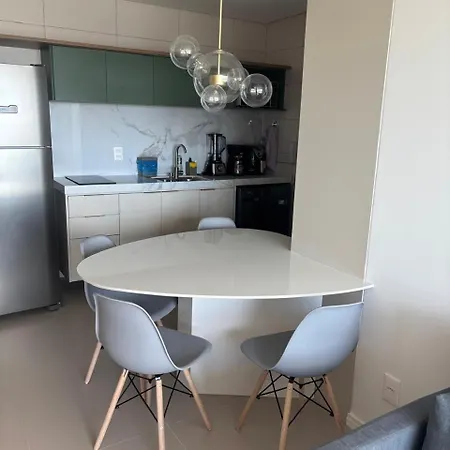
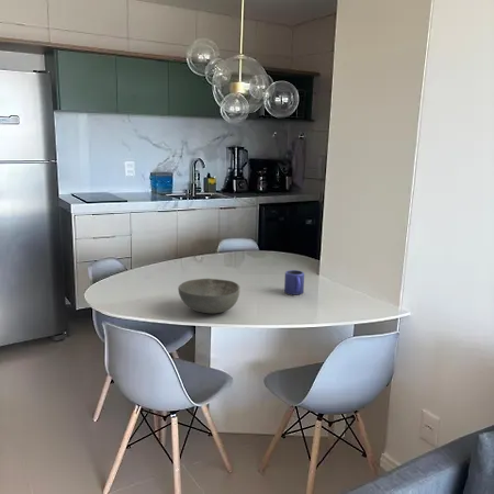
+ mug (295, 282)
+ bowl (209, 297)
